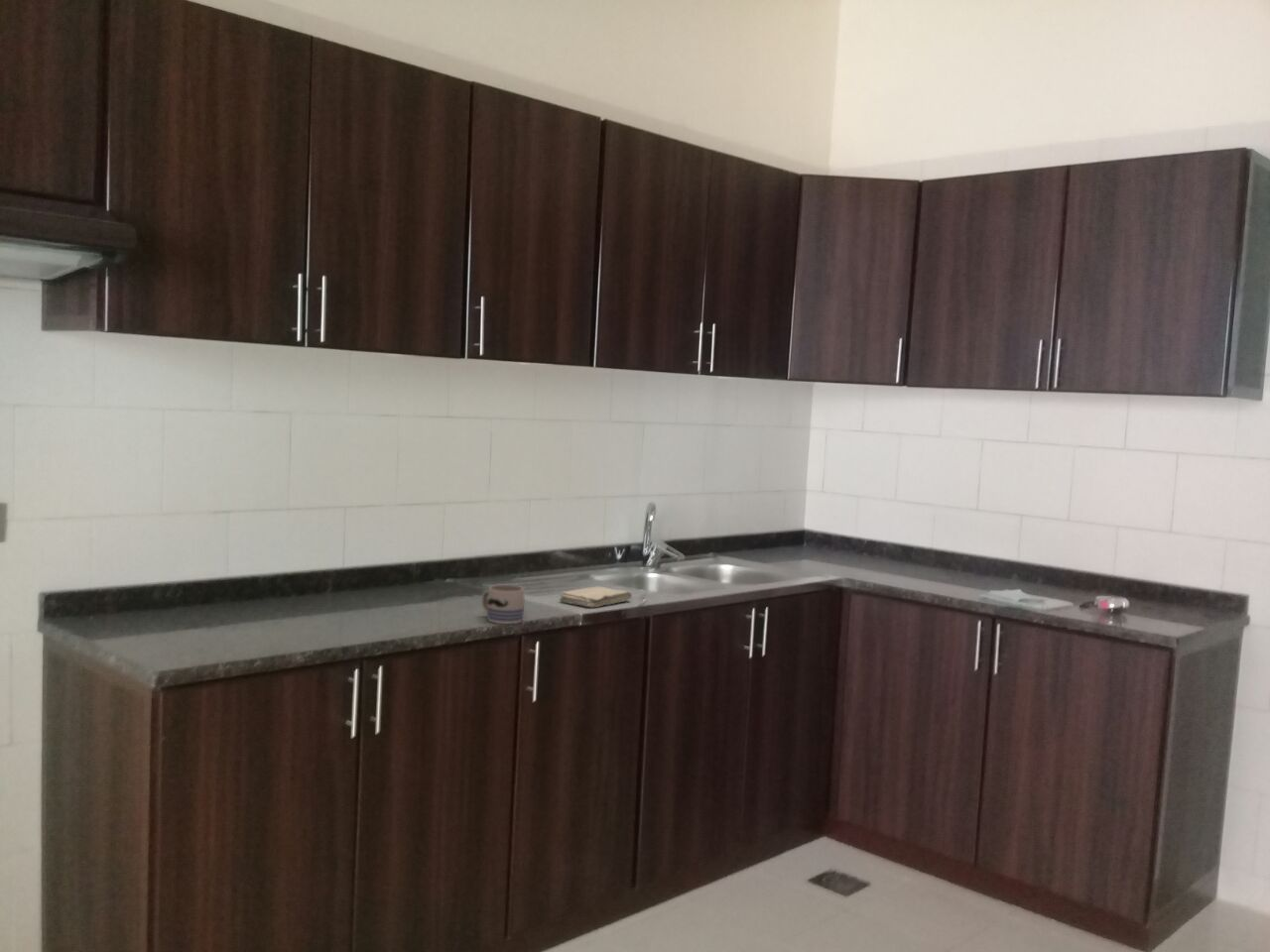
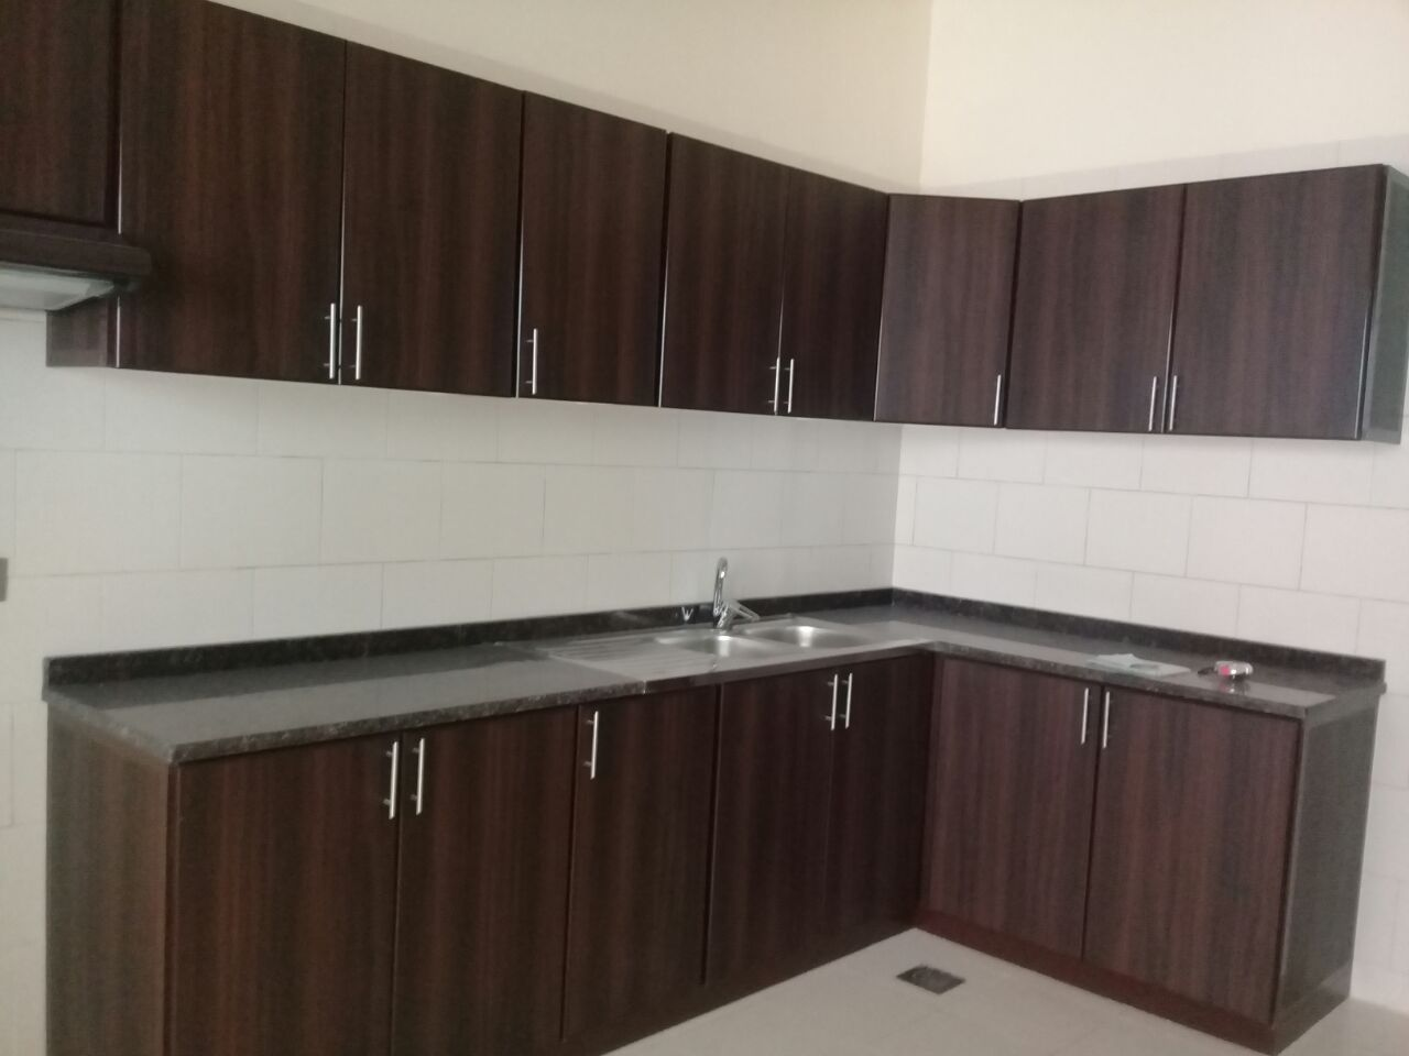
- mug (501, 603)
- washcloth (594, 595)
